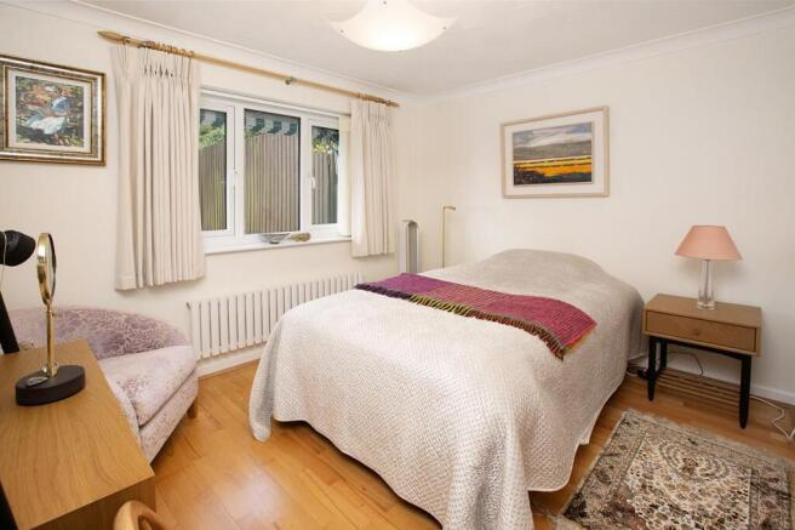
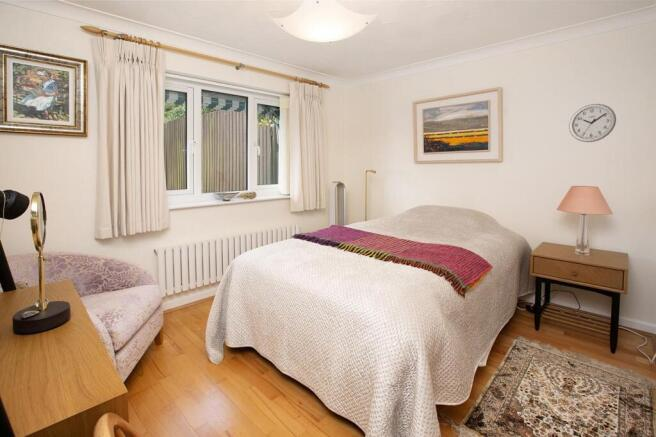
+ wall clock (591, 123)
